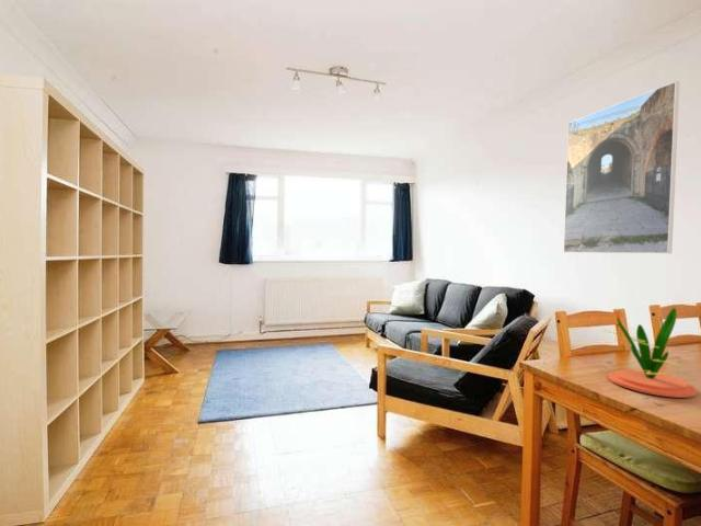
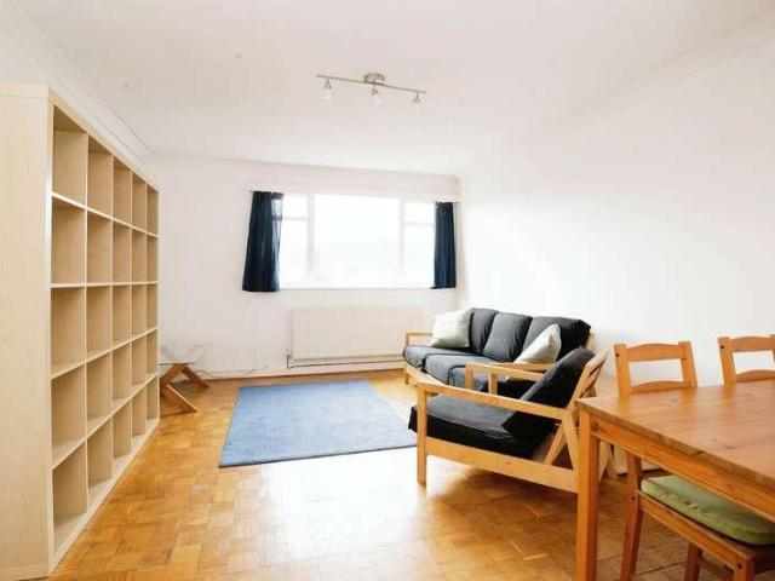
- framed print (612, 179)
- plant (648, 345)
